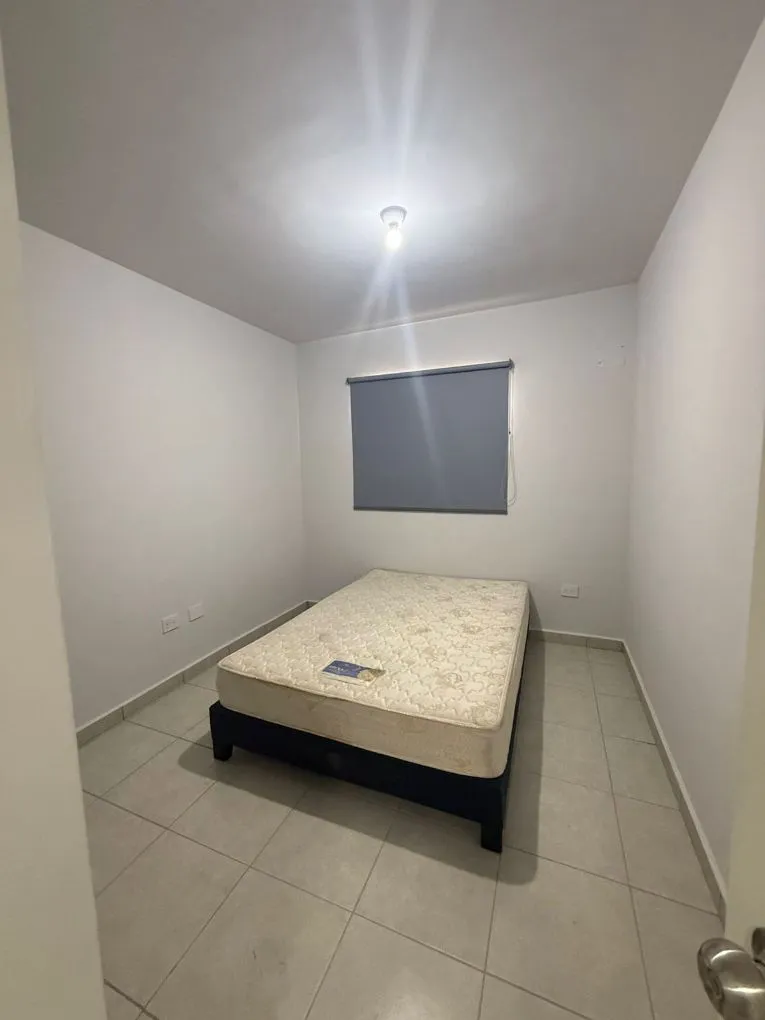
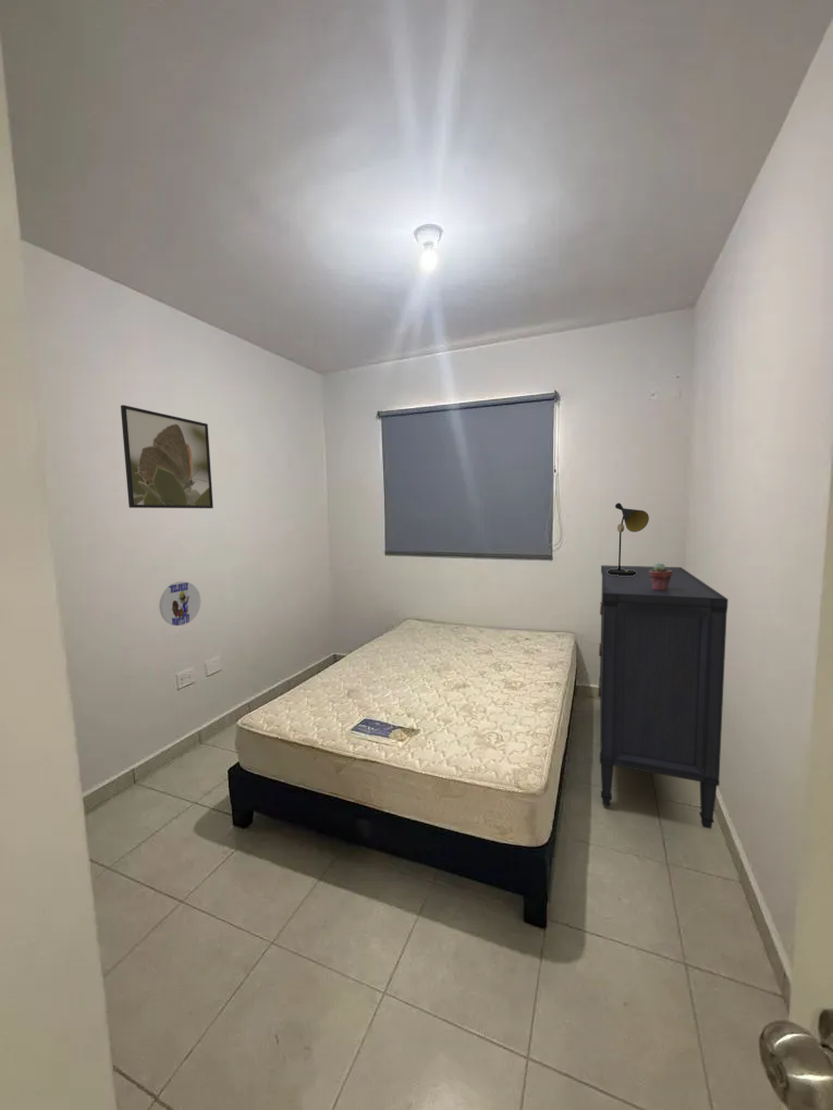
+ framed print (171, 461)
+ dresser (645, 668)
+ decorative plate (181, 603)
+ table lamp (620, 538)
+ potted succulent (660, 576)
